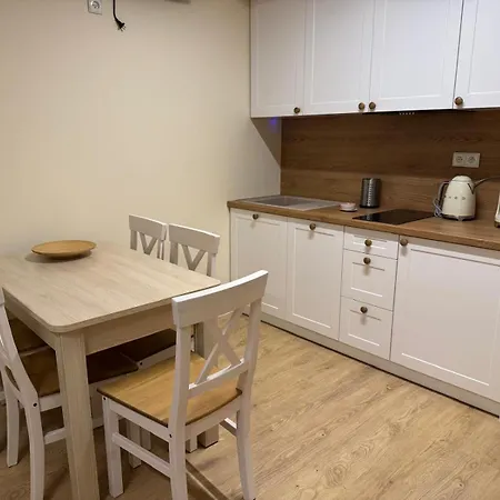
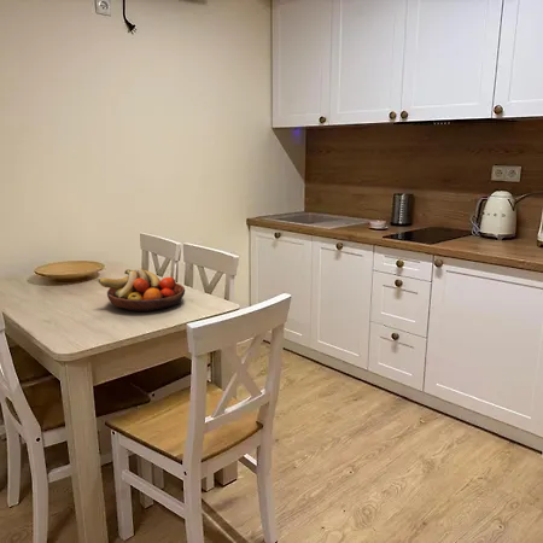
+ fruit bowl (145, 286)
